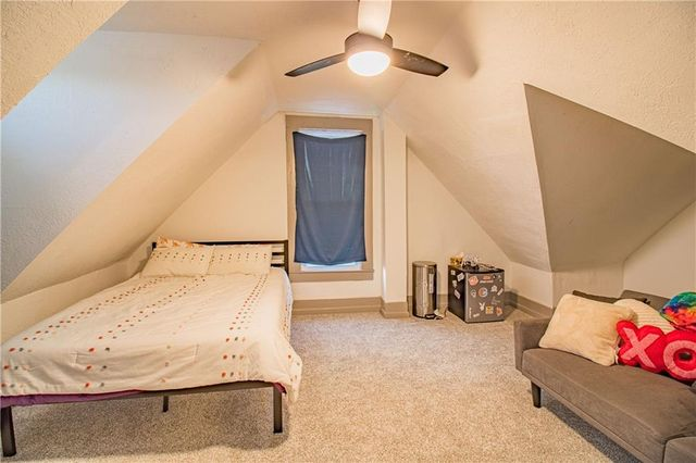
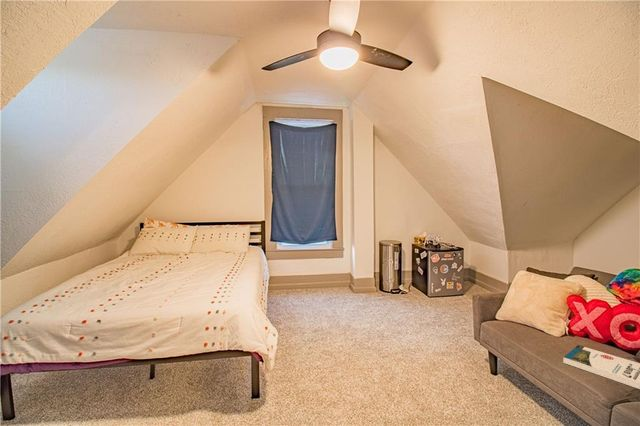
+ book (605, 364)
